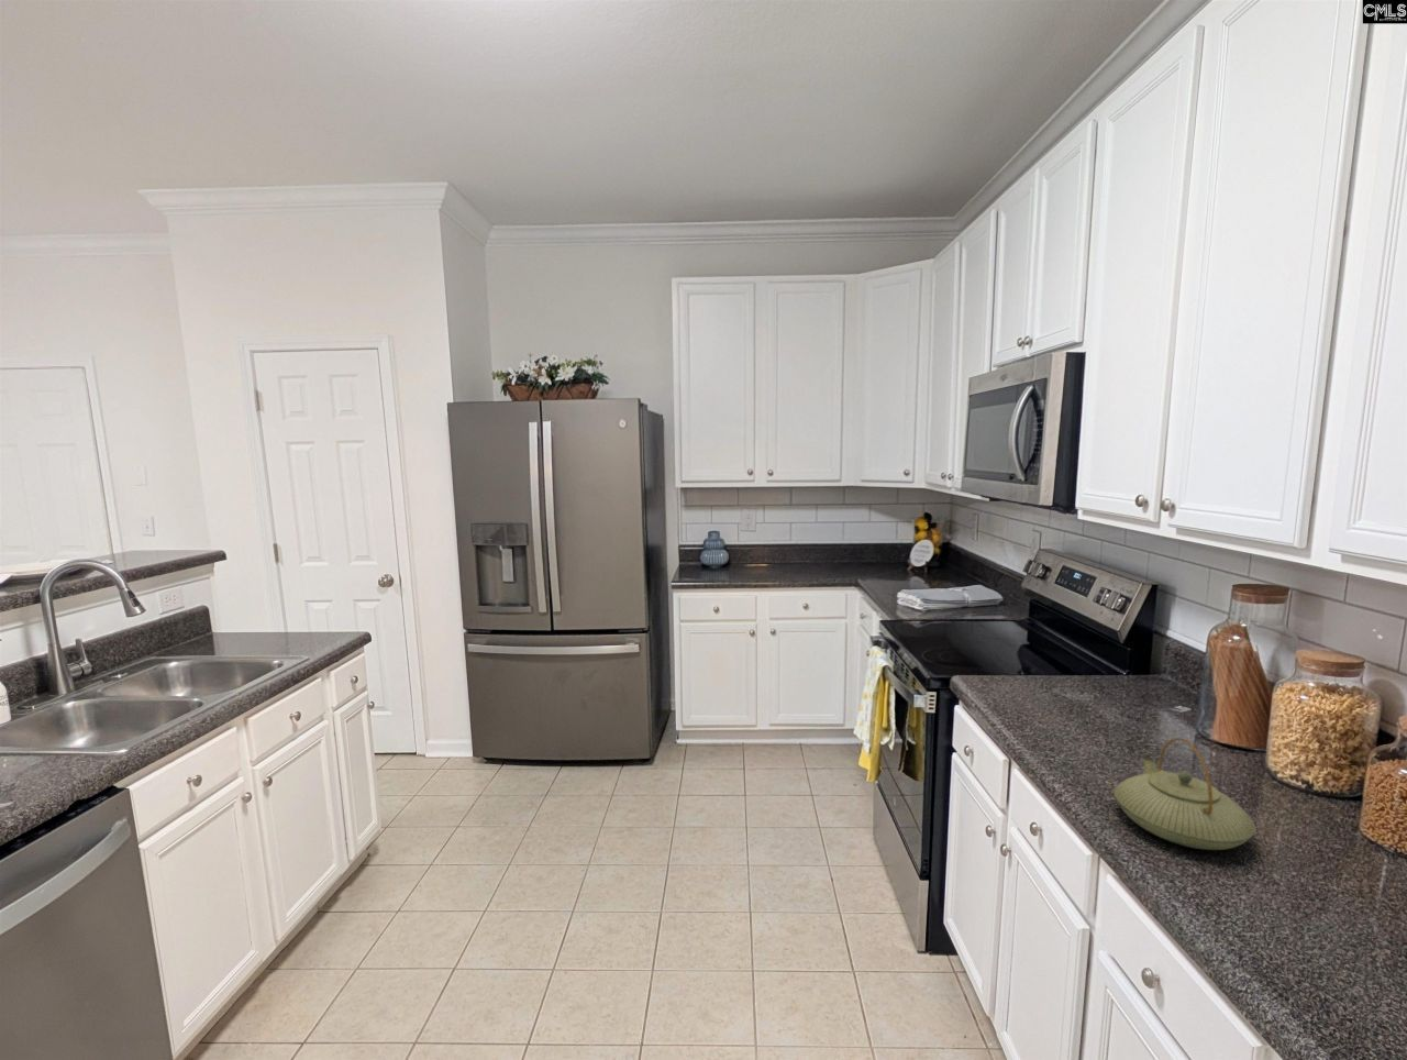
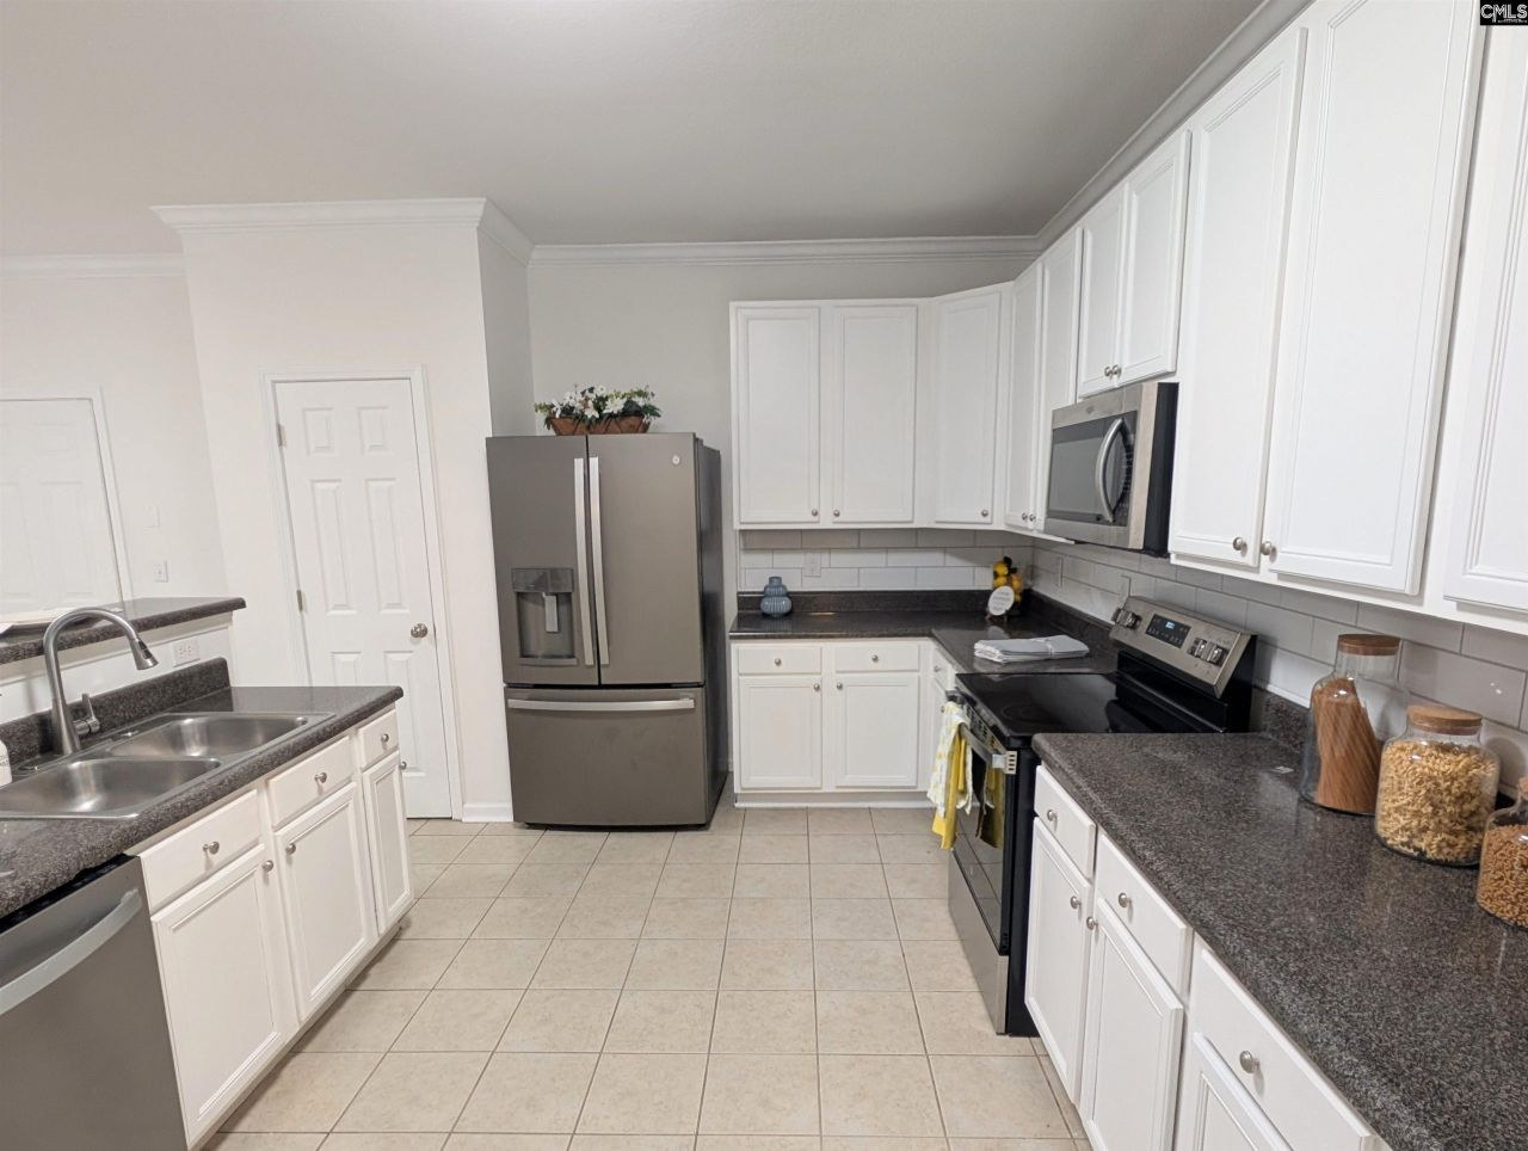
- teapot (1179, 781)
